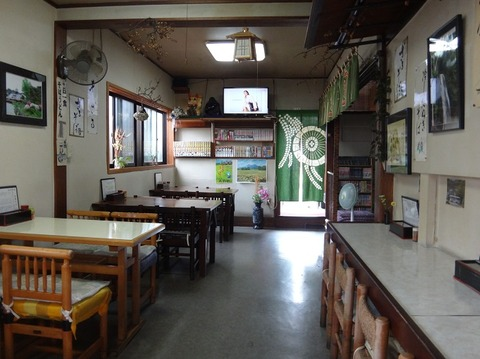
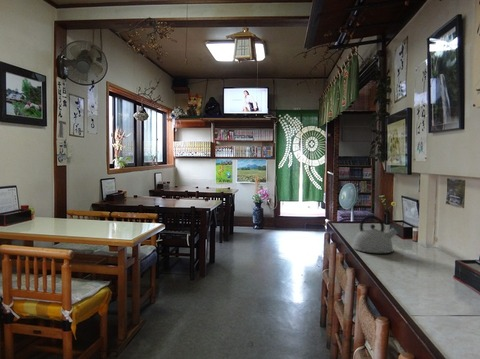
+ kettle (374, 232)
